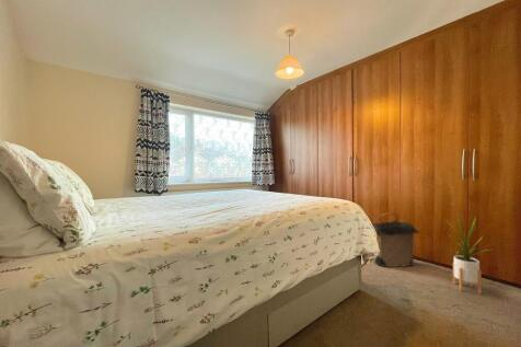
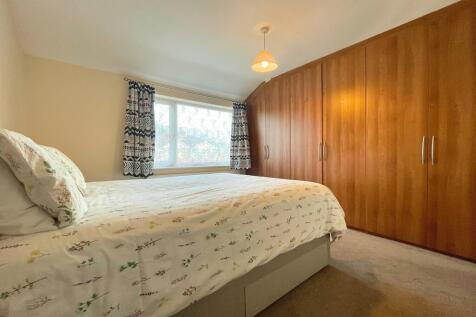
- laundry hamper (393, 236)
- house plant (467, 250)
